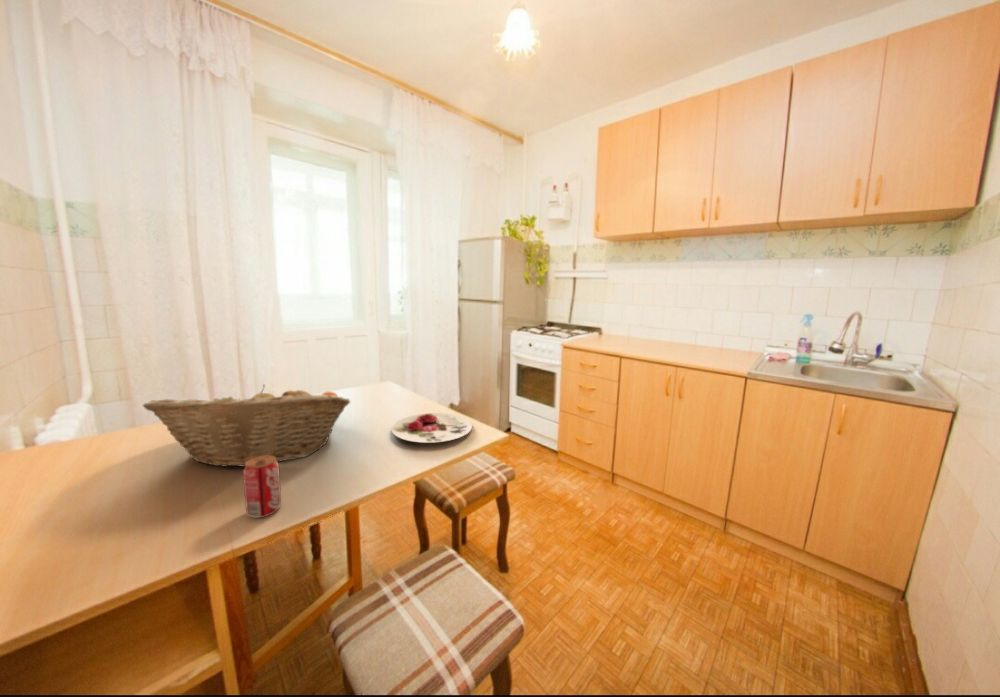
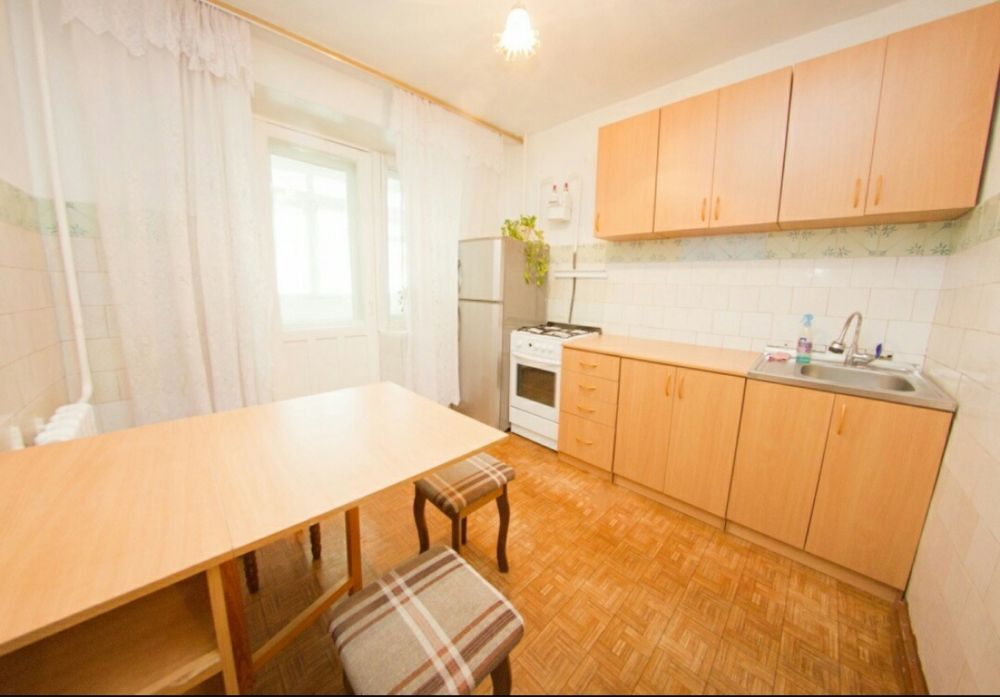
- plate (432, 425)
- fruit basket (259, 415)
- beverage can (262, 486)
